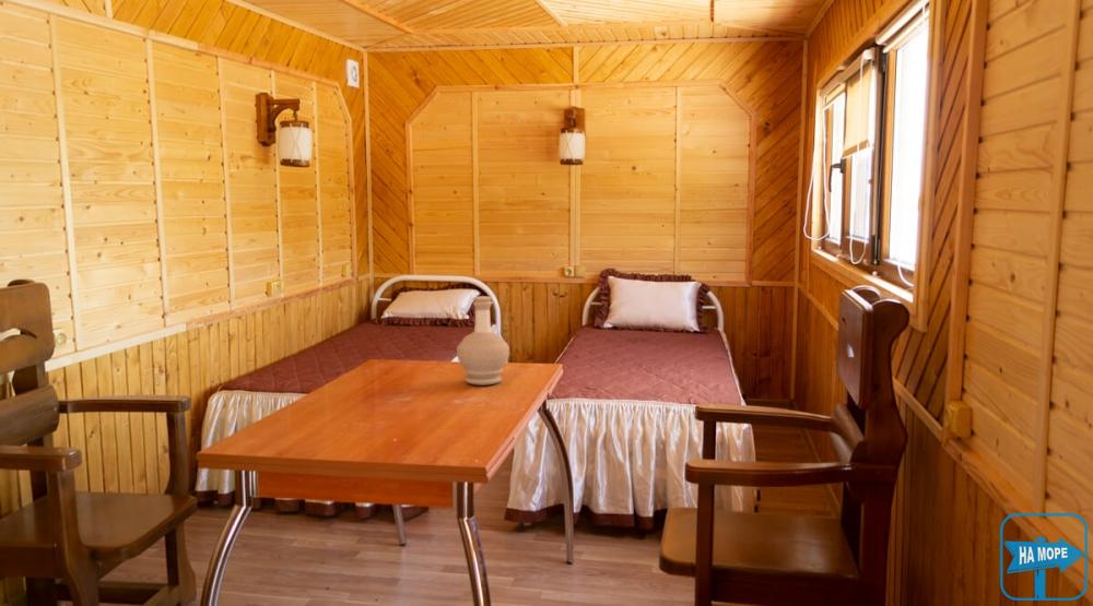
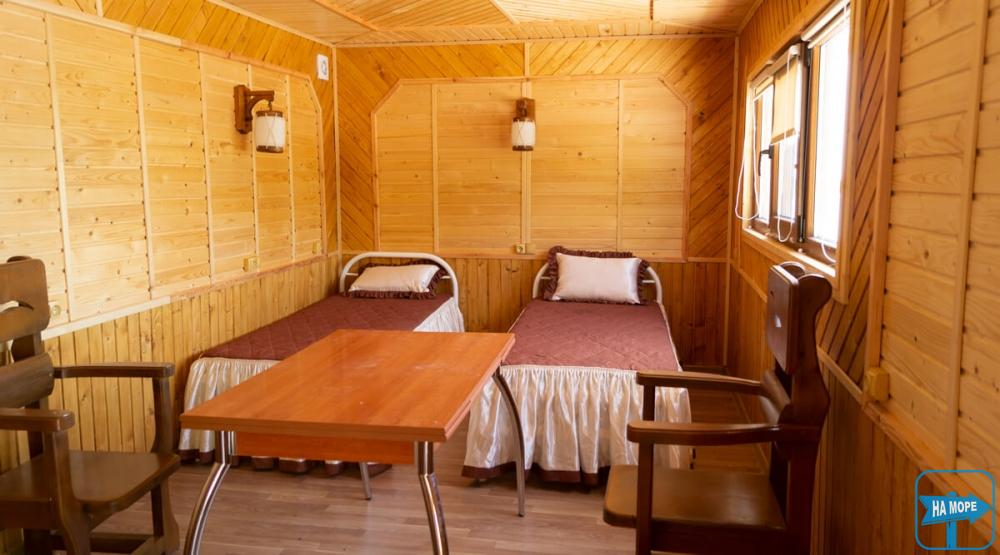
- bottle (482, 340)
